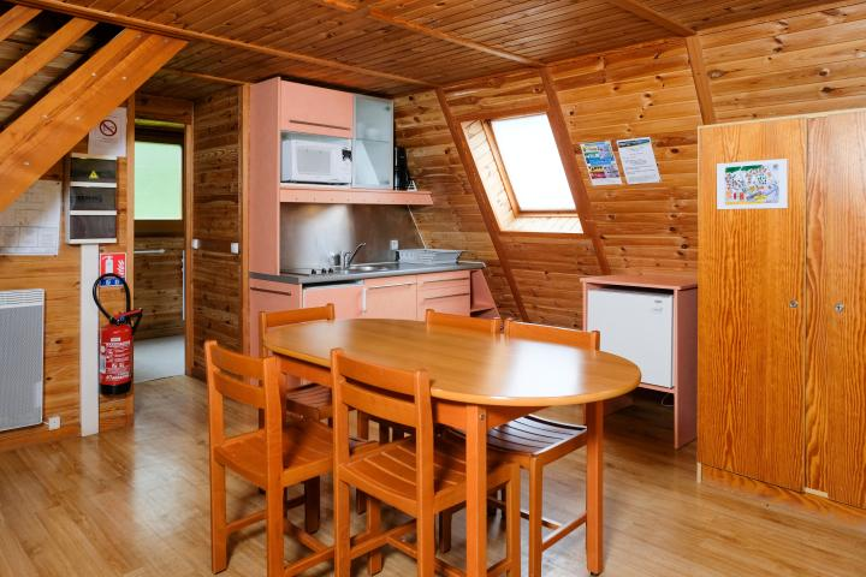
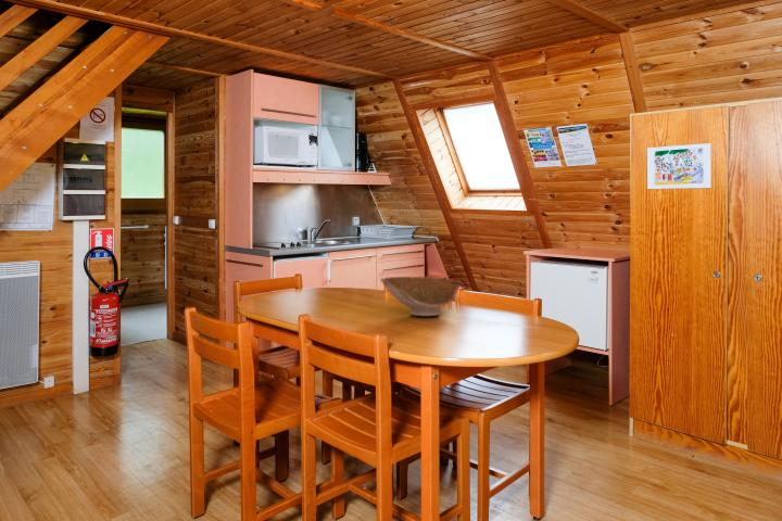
+ bowl (417, 295)
